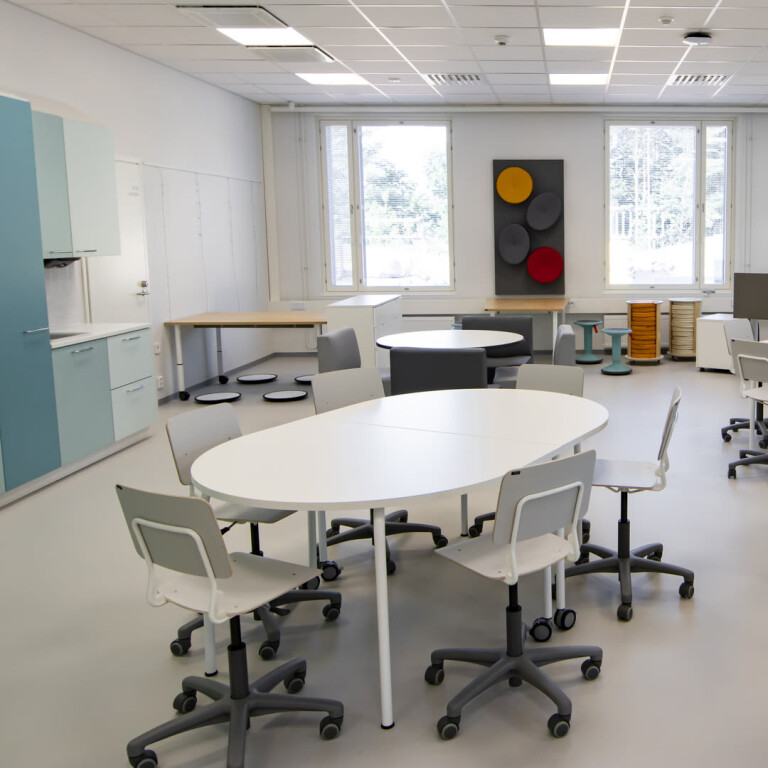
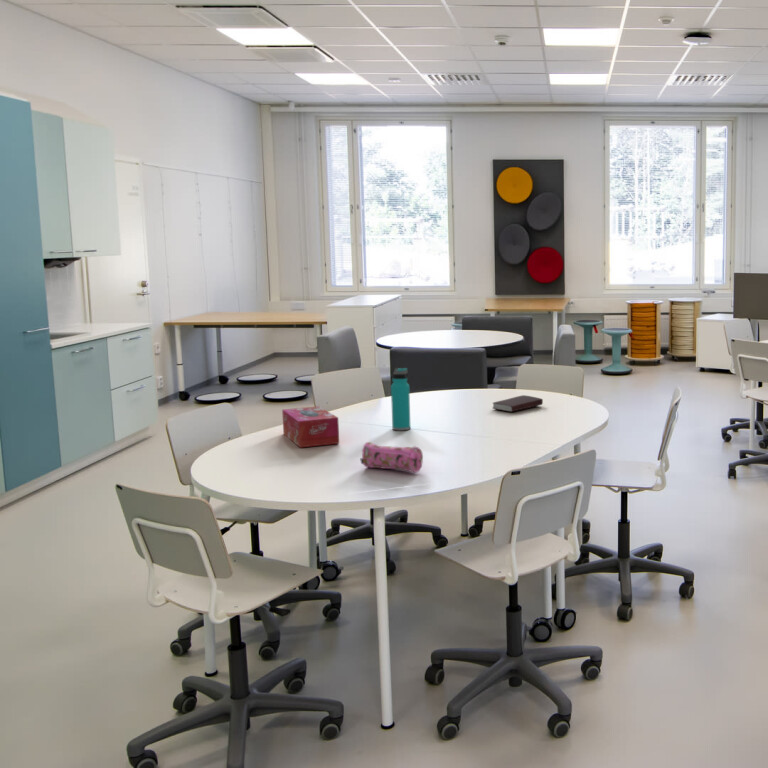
+ water bottle (400, 398)
+ pencil case (392, 457)
+ tissue box (309, 426)
+ book (517, 403)
